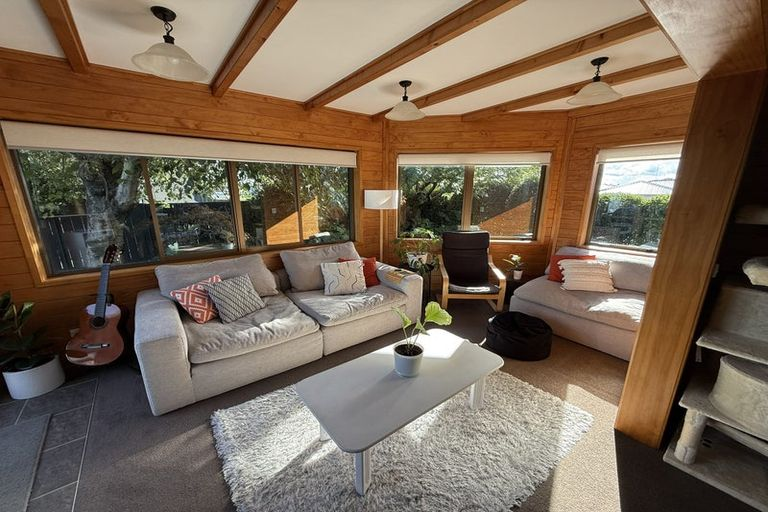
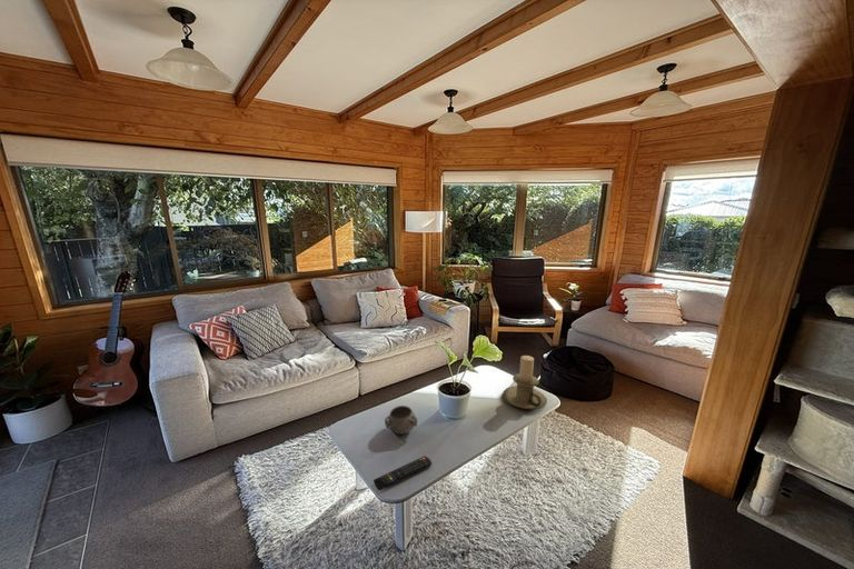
+ remote control (404, 471)
+ decorative bowl (404, 420)
+ candle holder (525, 378)
